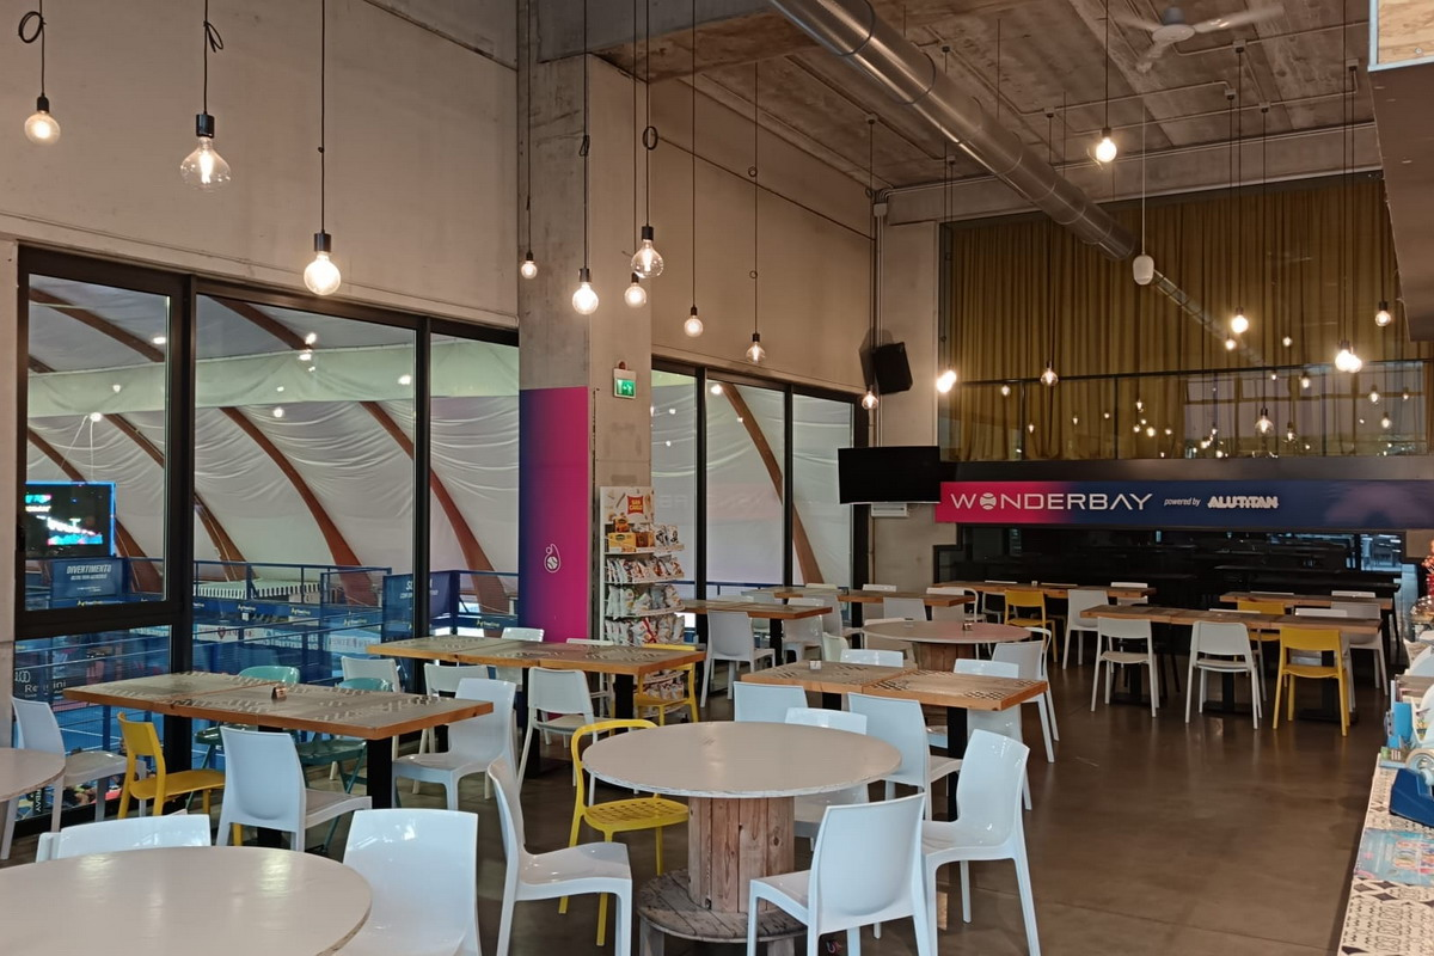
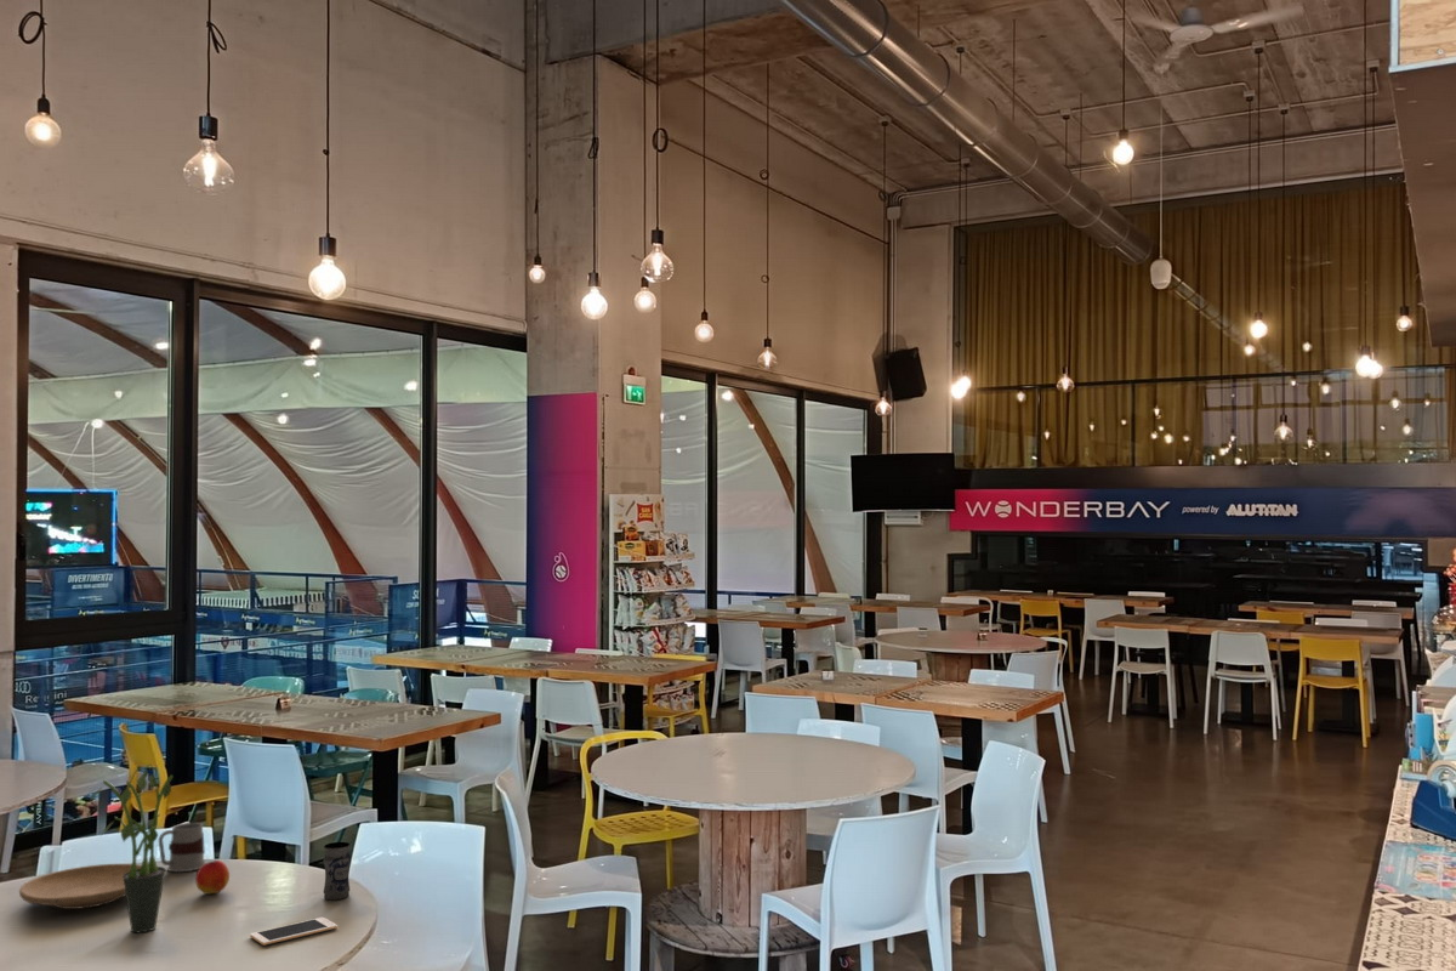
+ potted plant (135, 848)
+ plate (87, 890)
+ cell phone (294, 930)
+ mug (181, 847)
+ jar (336, 870)
+ peach (212, 876)
